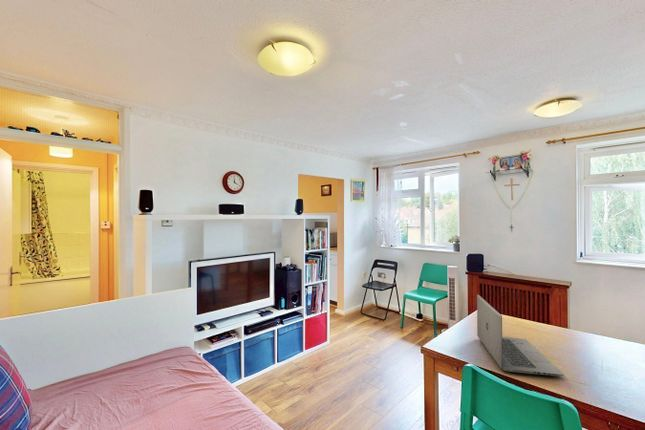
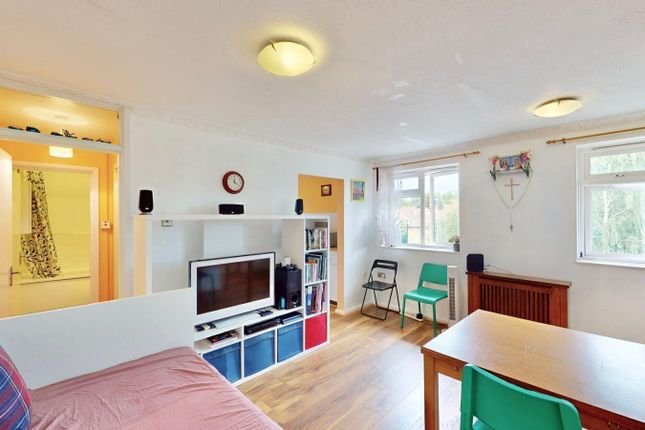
- laptop (514, 338)
